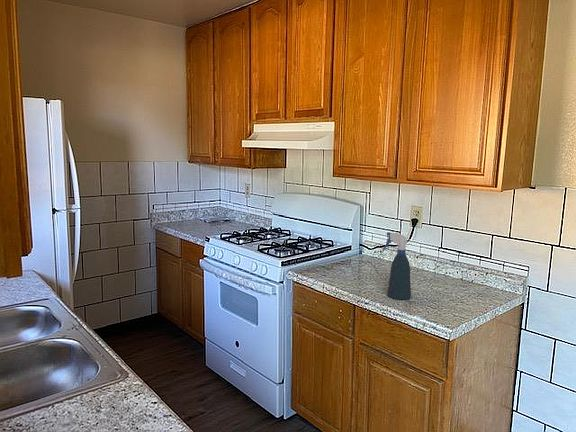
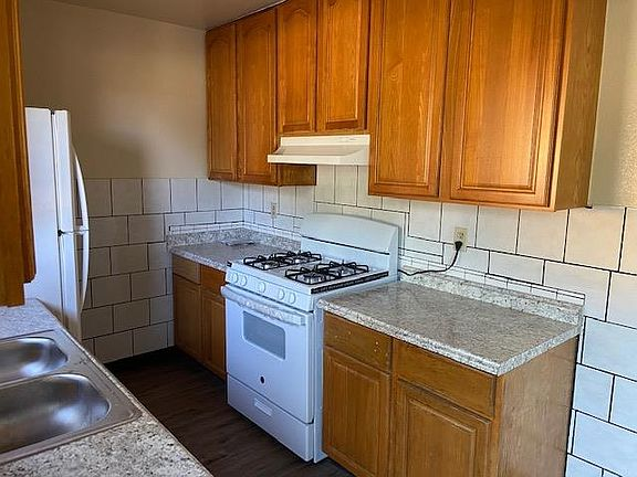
- spray bottle (399, 264)
